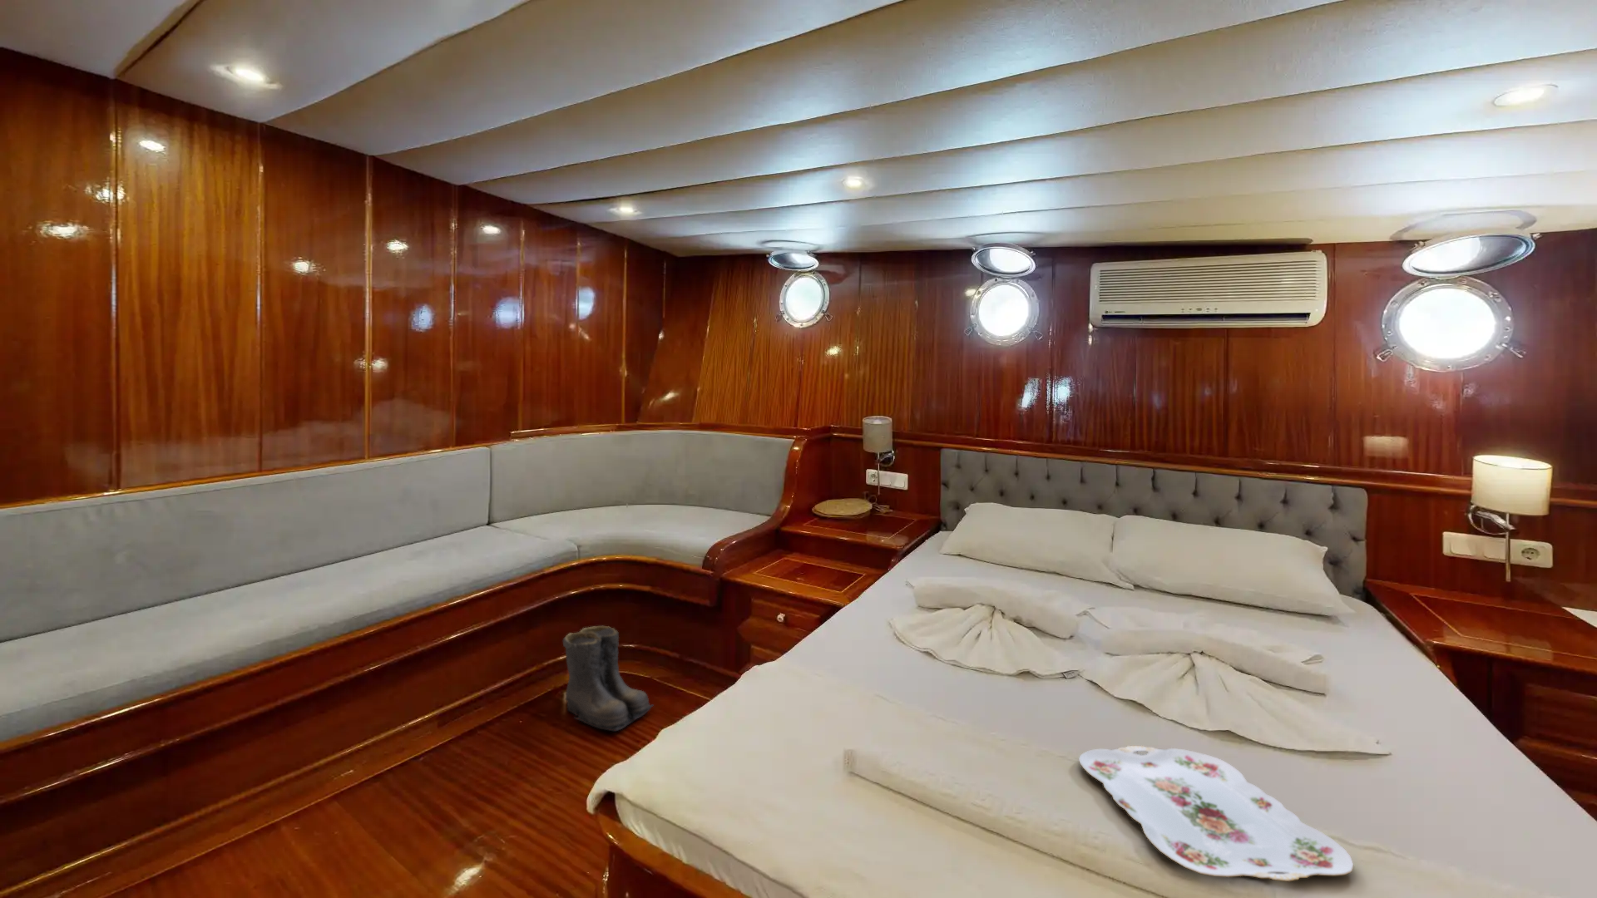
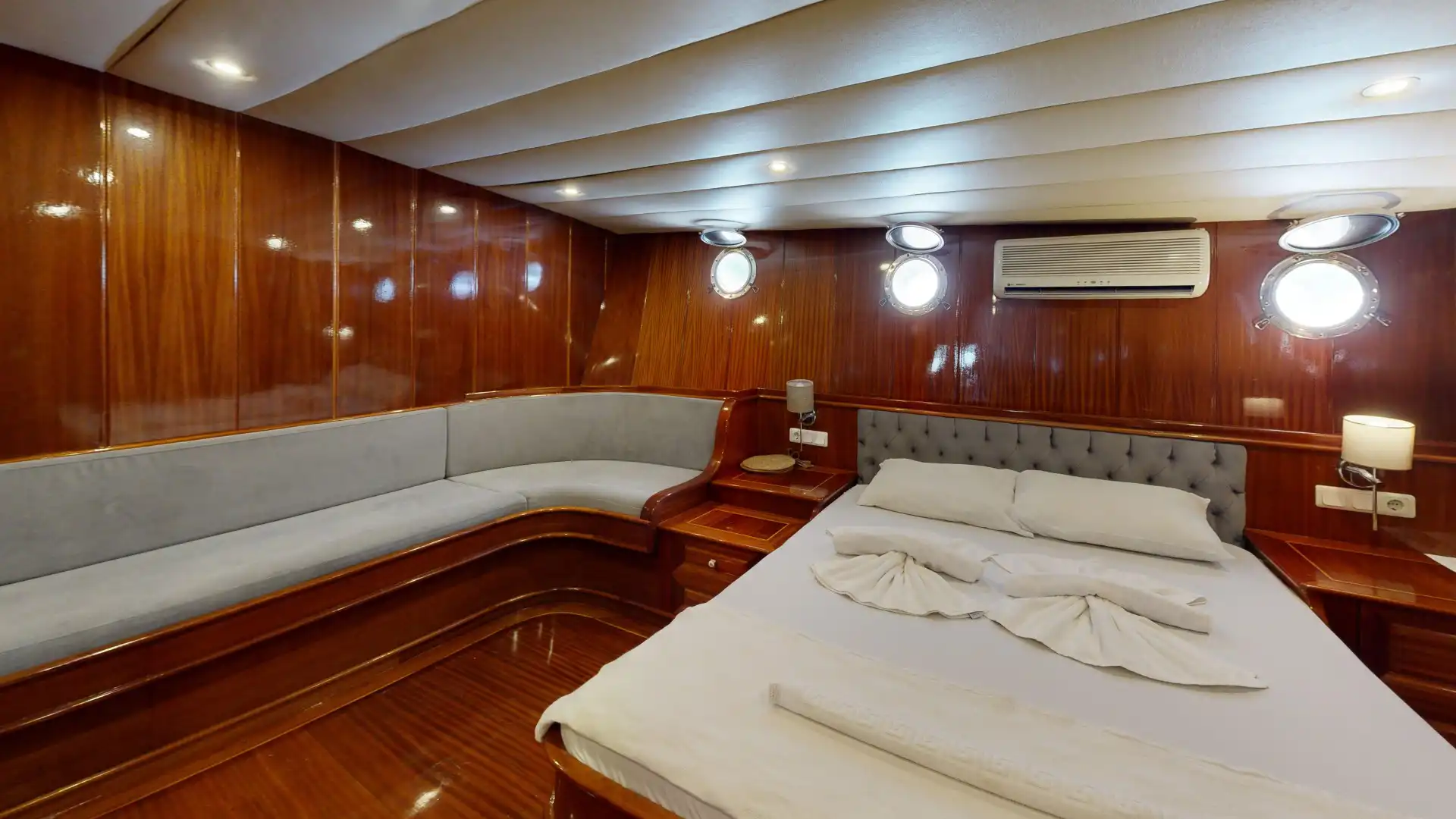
- serving tray (1197, 804)
- boots (604, 673)
